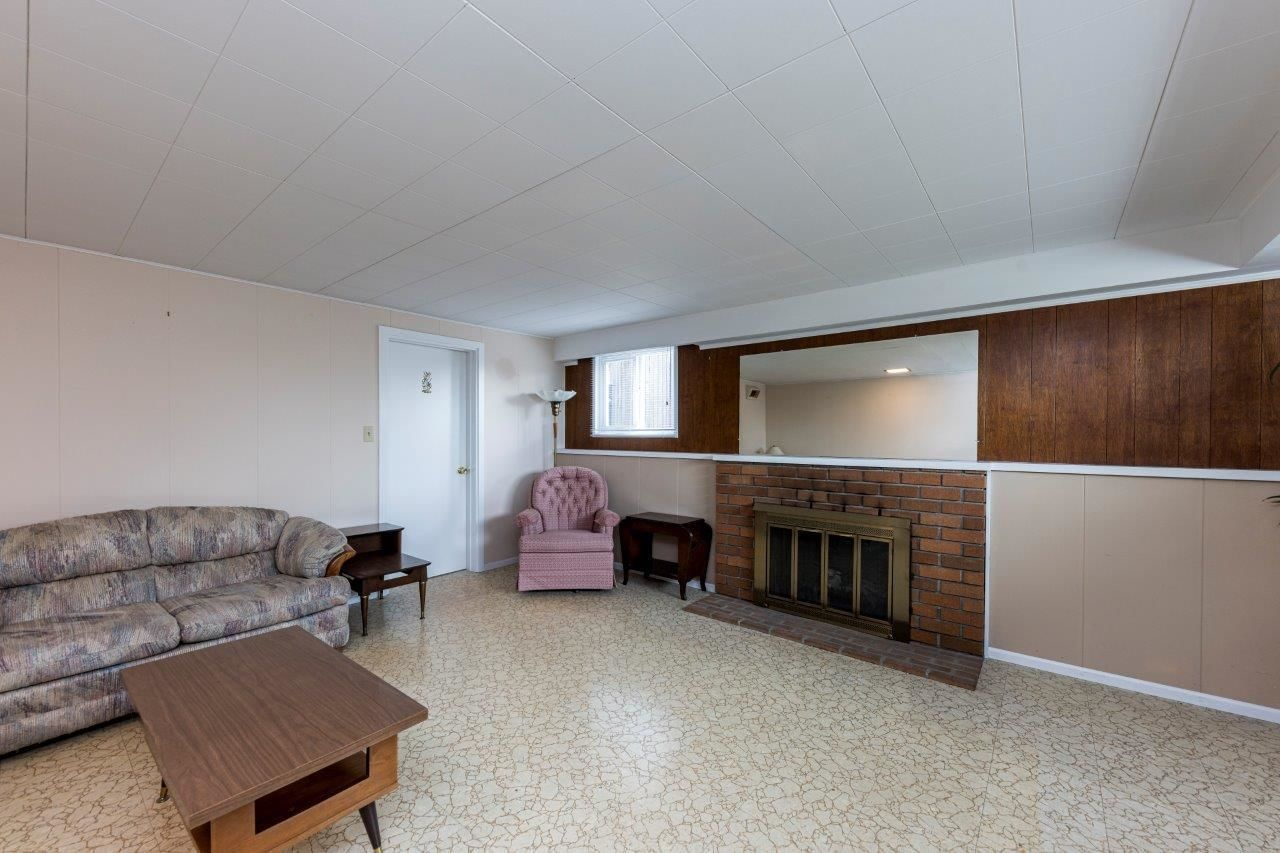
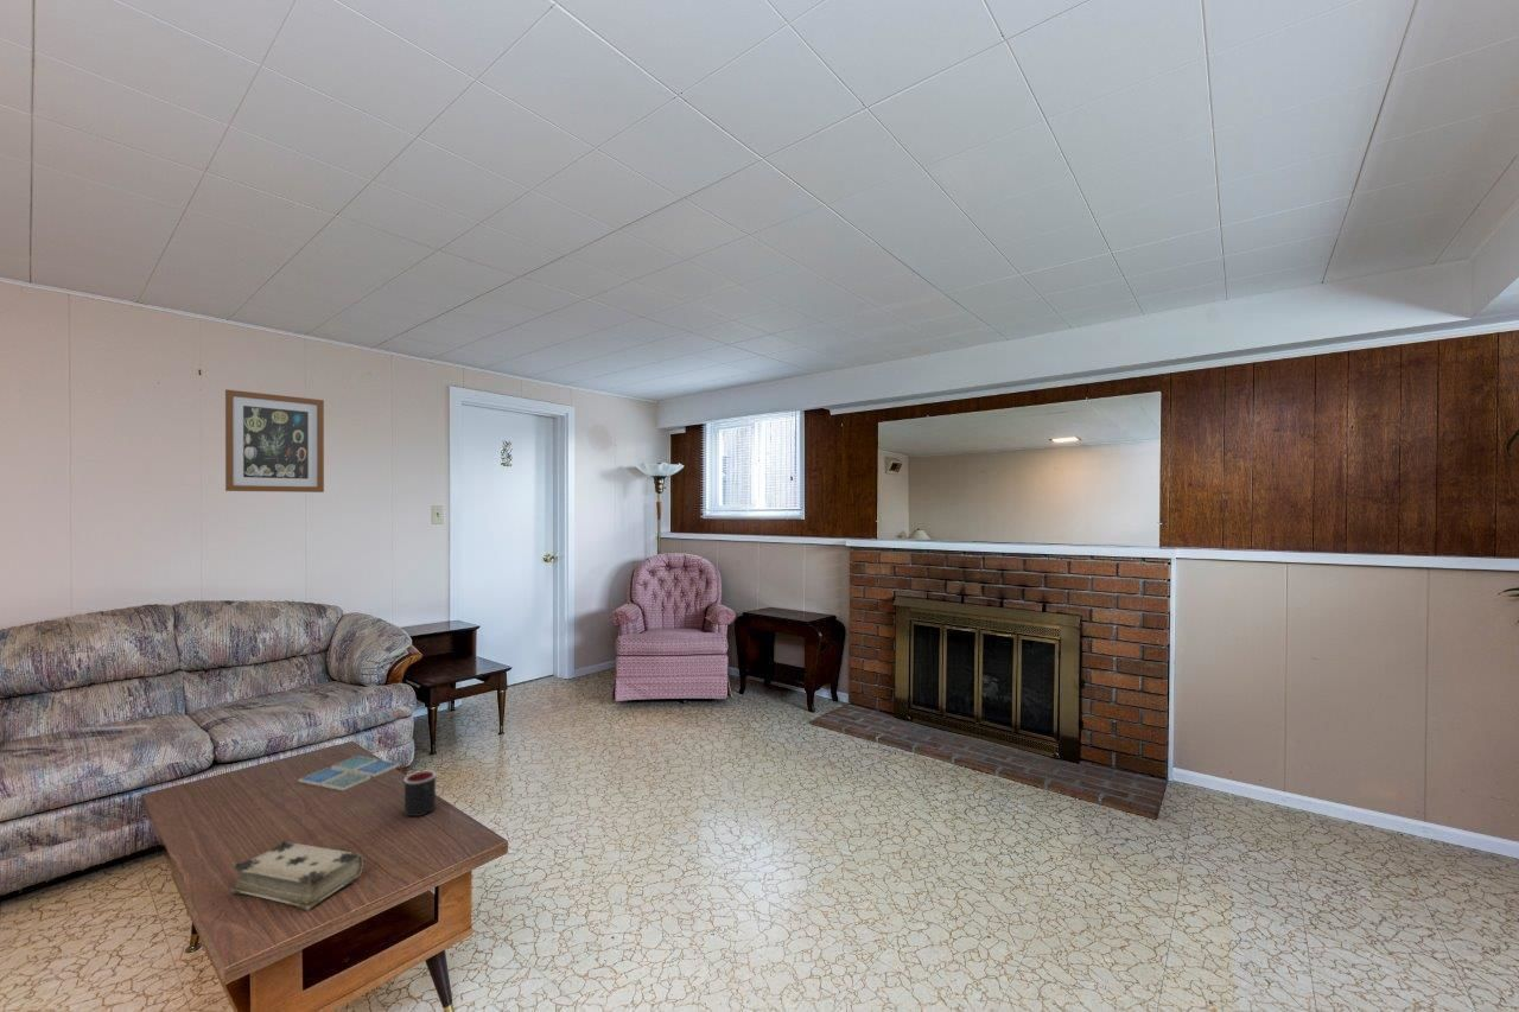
+ wall art (277, 443)
+ mug (421, 795)
+ book (298, 870)
+ drink coaster (350, 772)
